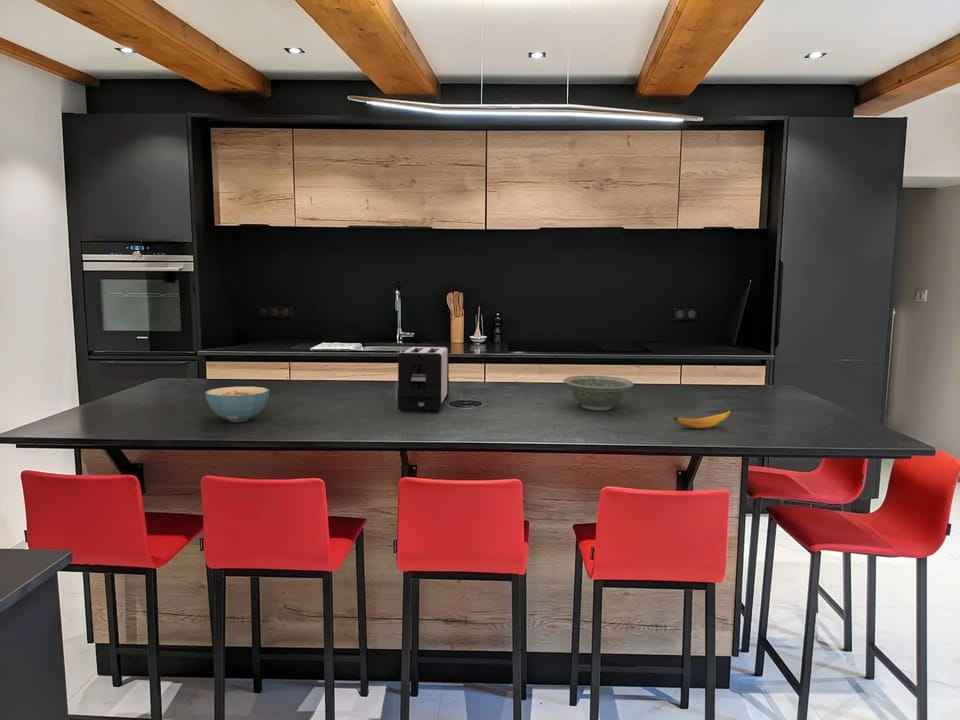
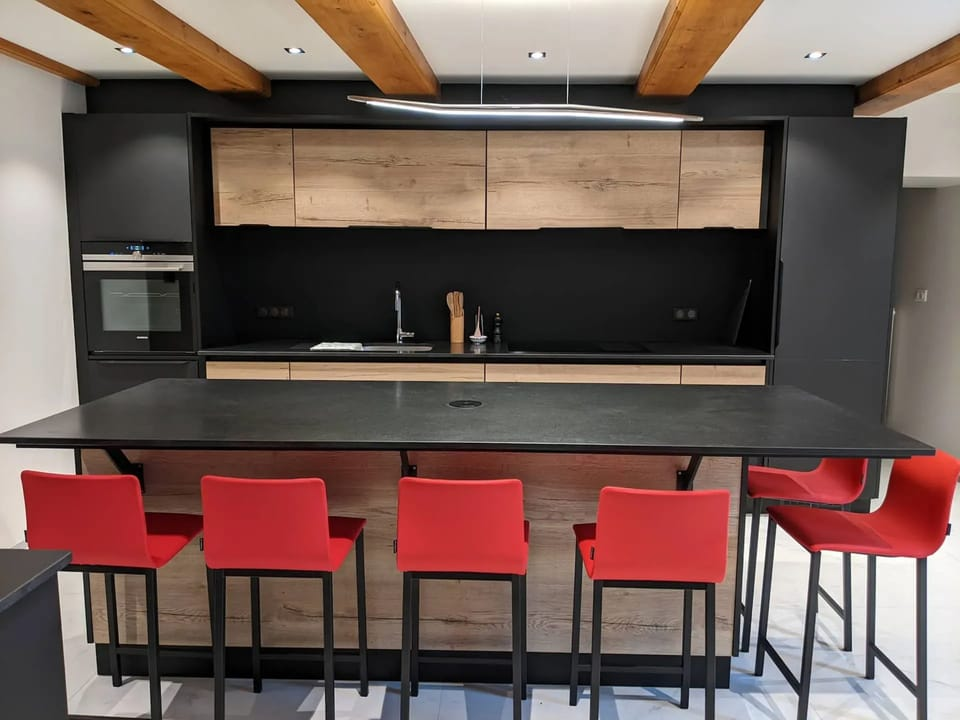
- bowl (597, 394)
- toaster (424, 377)
- banana (702, 419)
- cereal bowl (238, 405)
